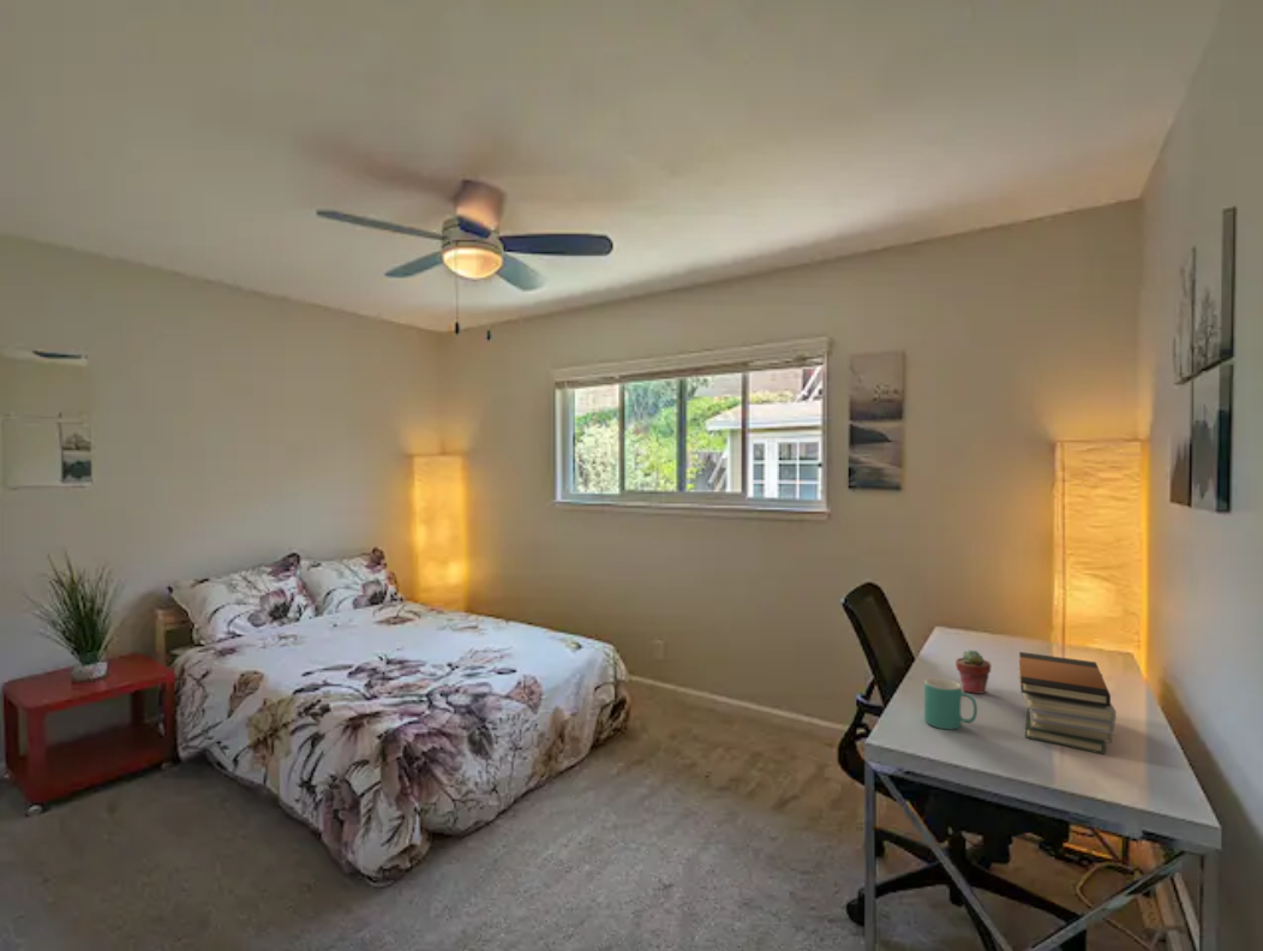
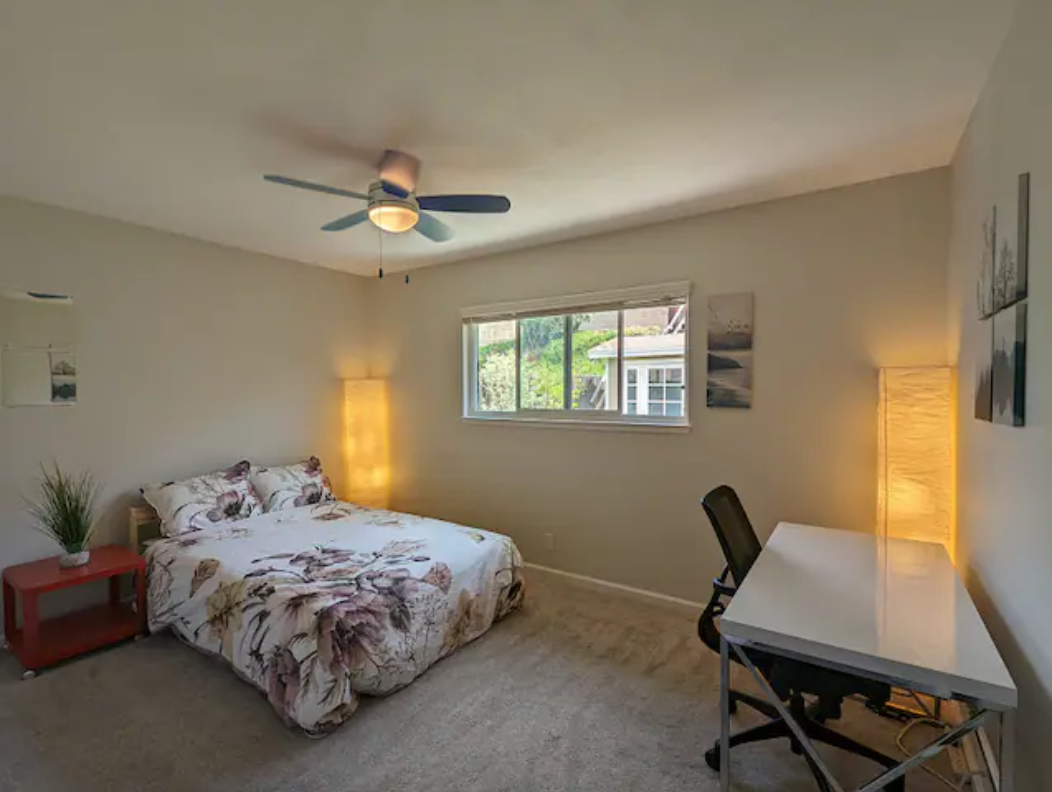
- mug (950, 704)
- potted succulent (972, 669)
- book stack (1061, 699)
